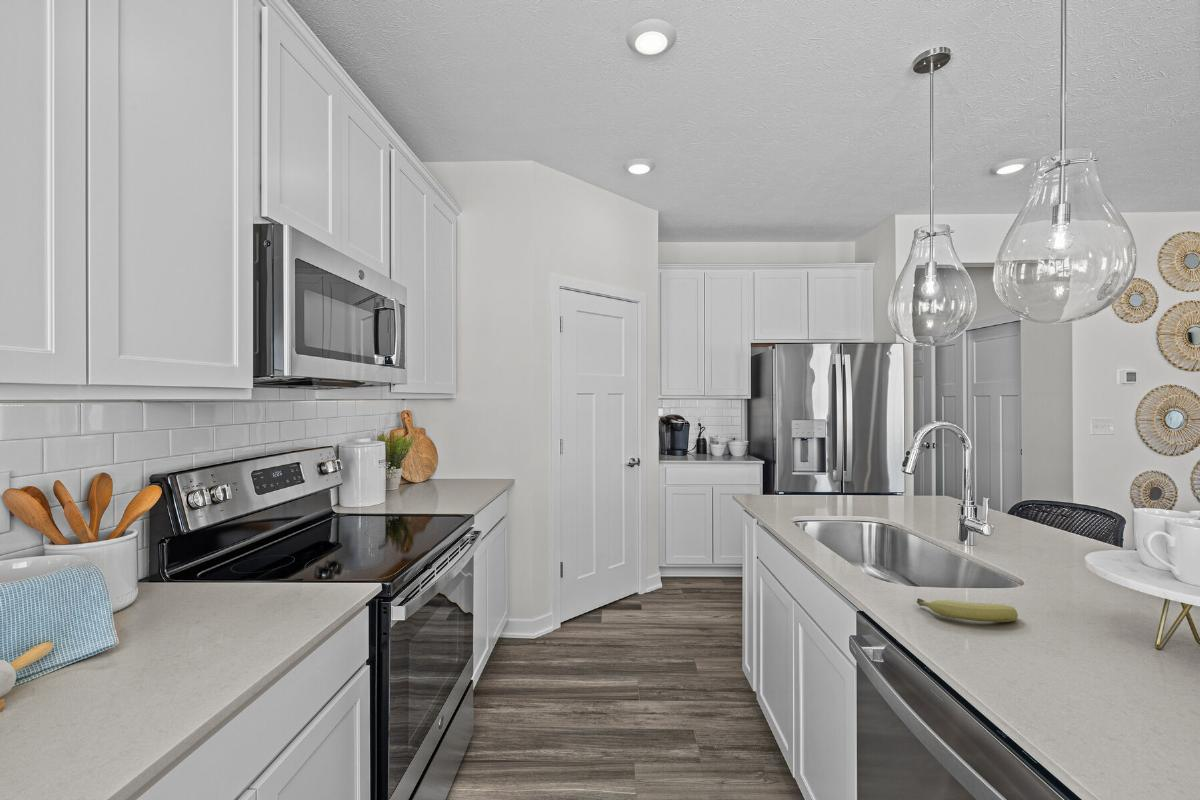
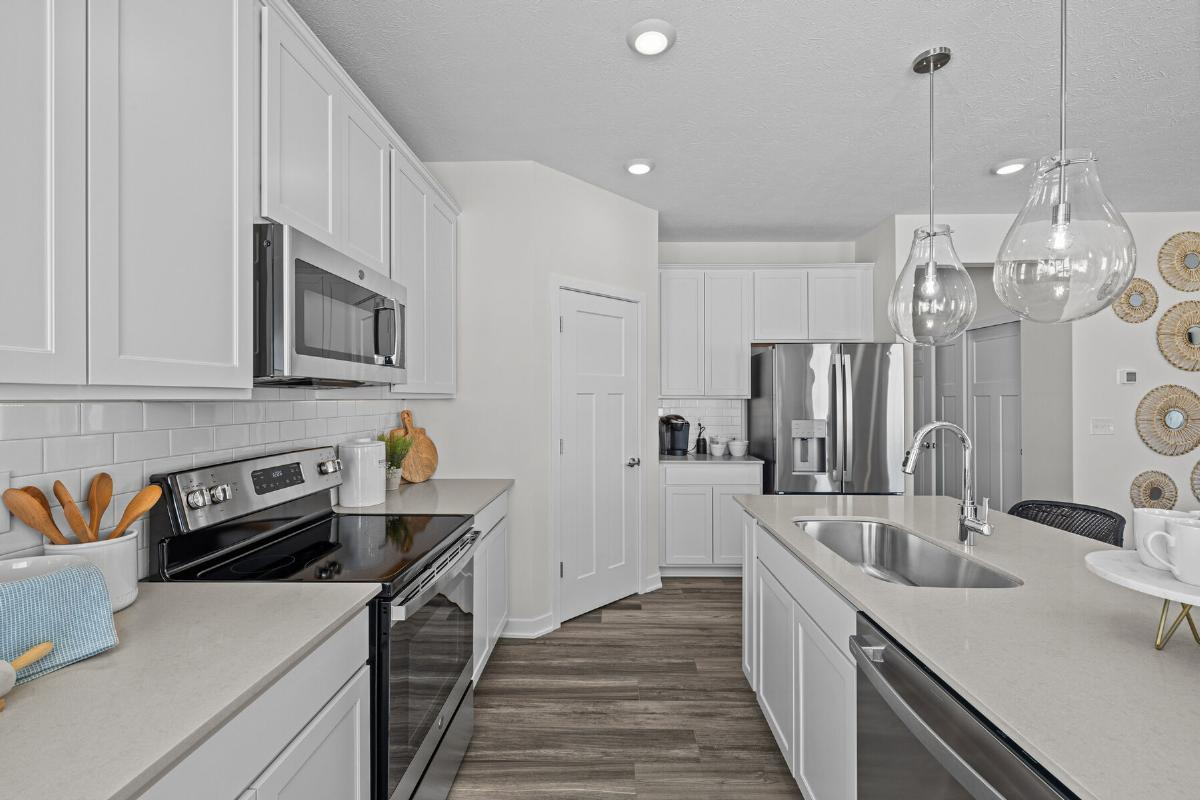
- fruit (967, 607)
